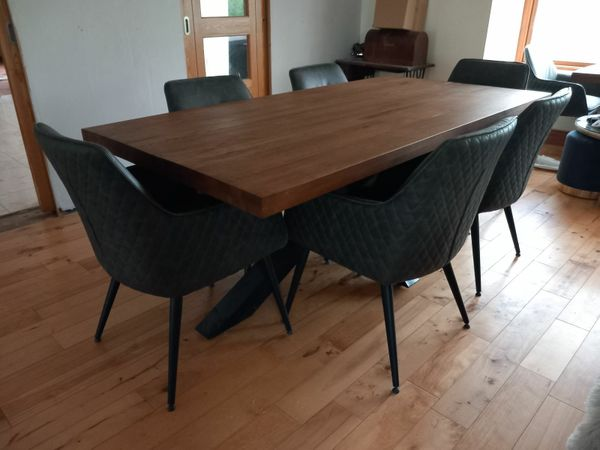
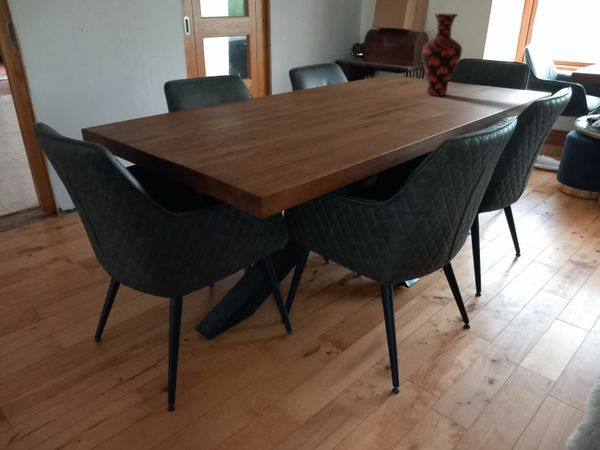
+ vase (441, 55)
